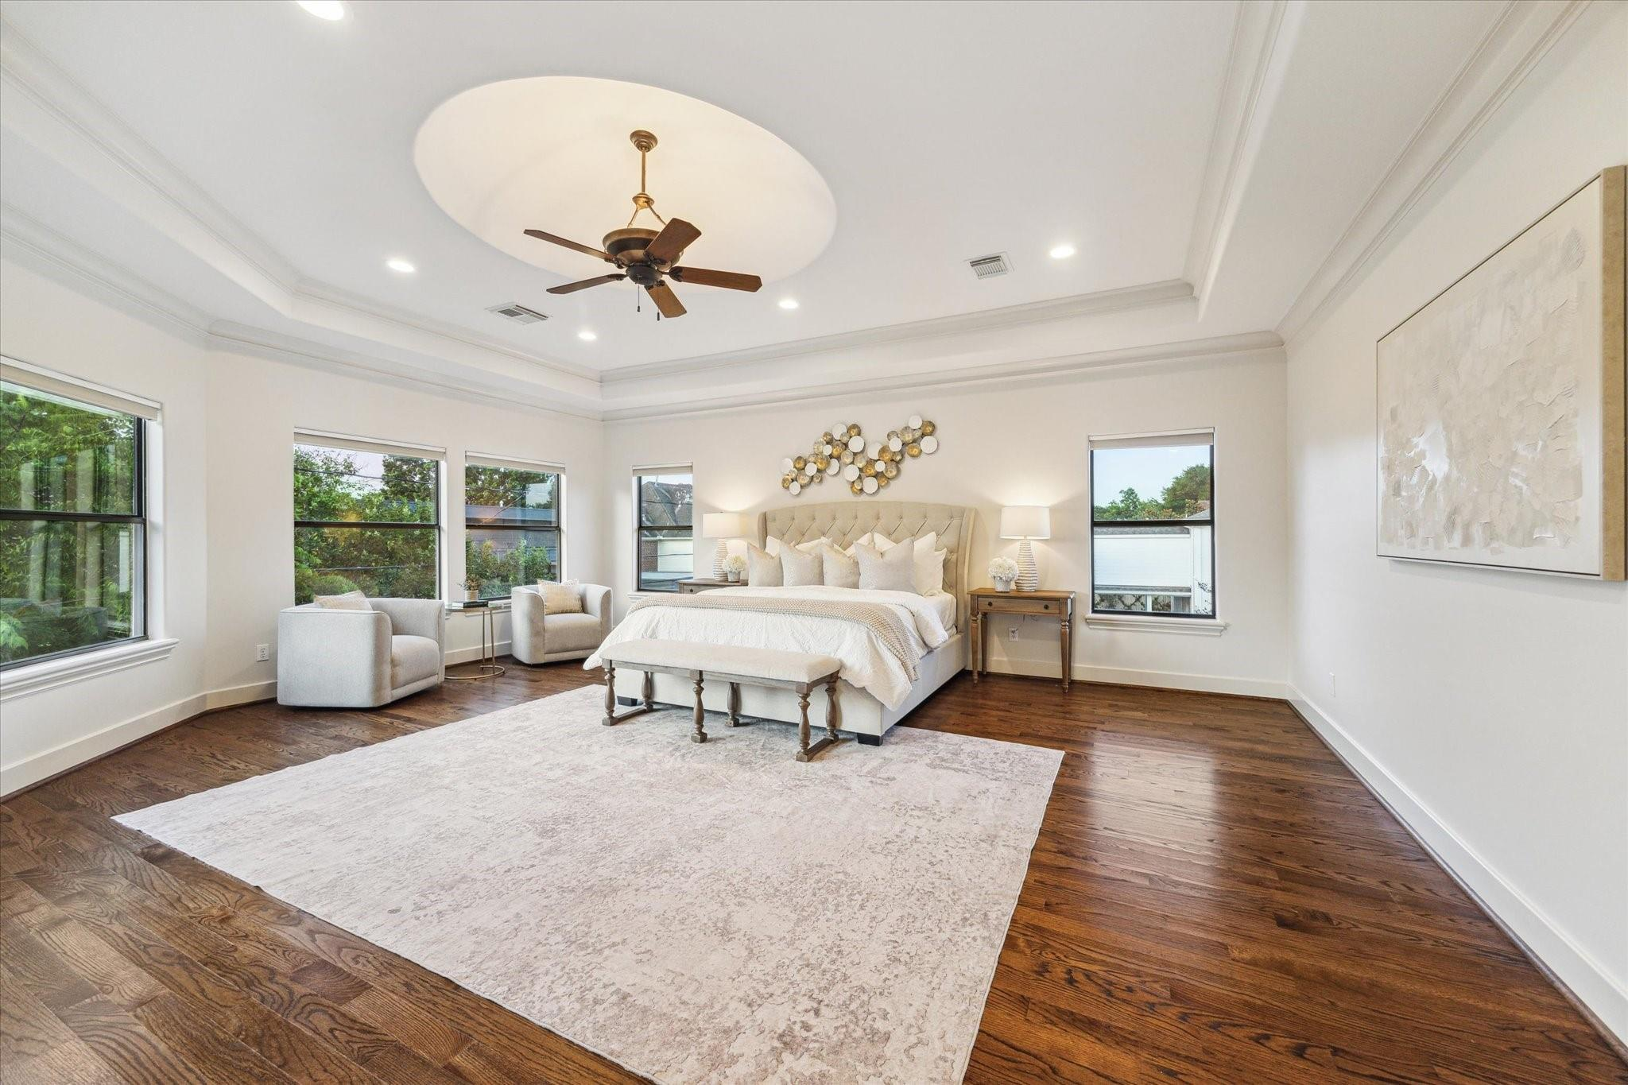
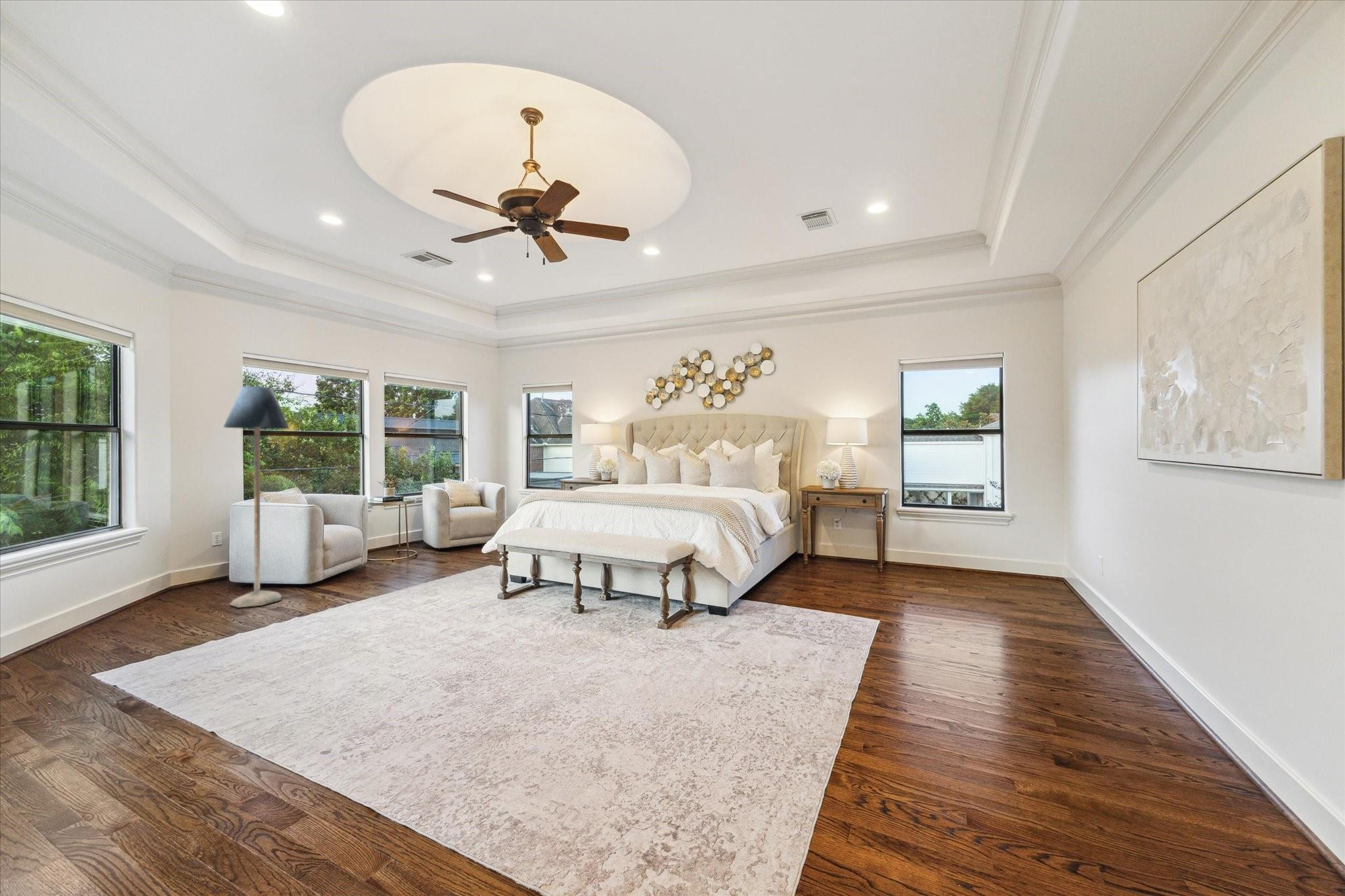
+ floor lamp (257, 494)
